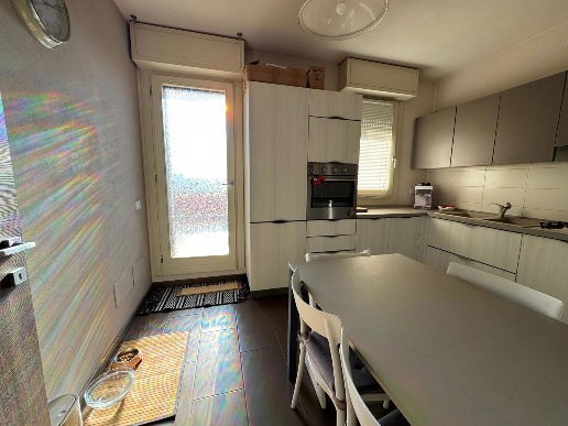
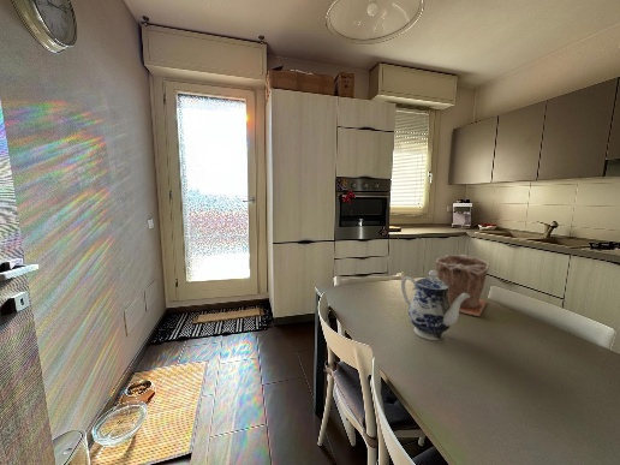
+ plant pot (459, 281)
+ teapot (430, 302)
